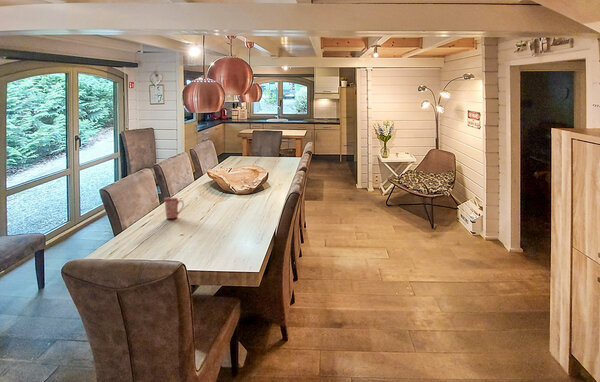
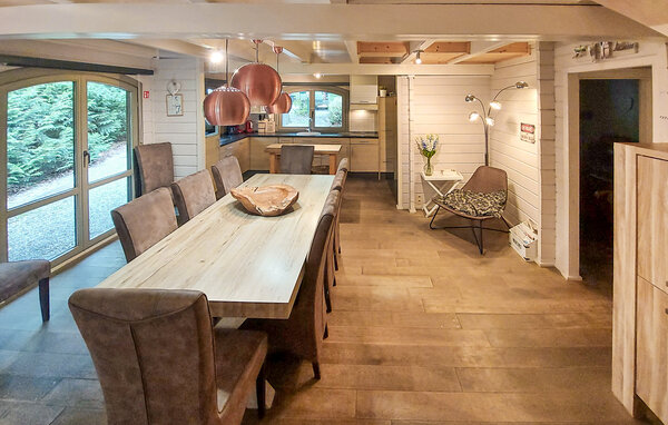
- mug (174, 207)
